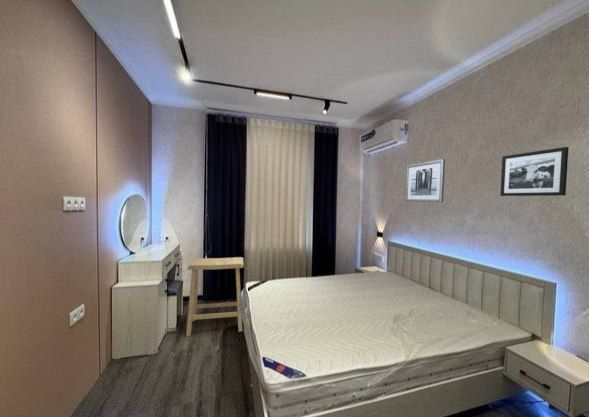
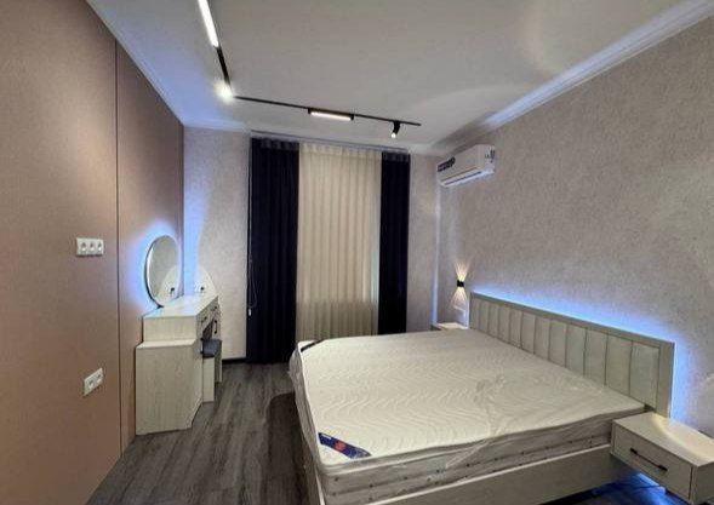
- stool (216, 303)
- picture frame (530, 174)
- wall art (423, 182)
